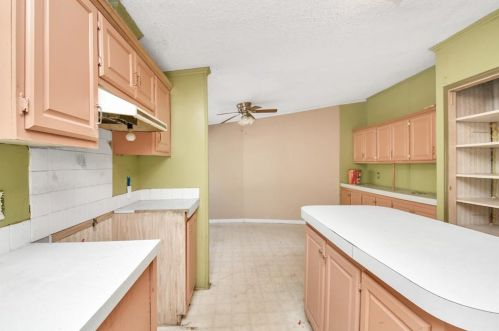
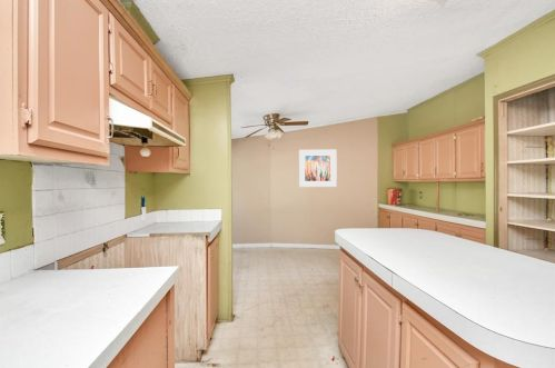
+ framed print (317, 168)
